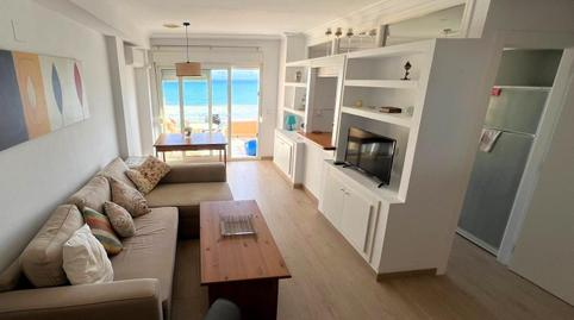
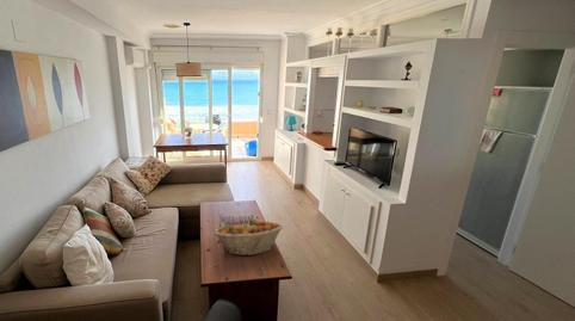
+ fruit basket (248, 233)
